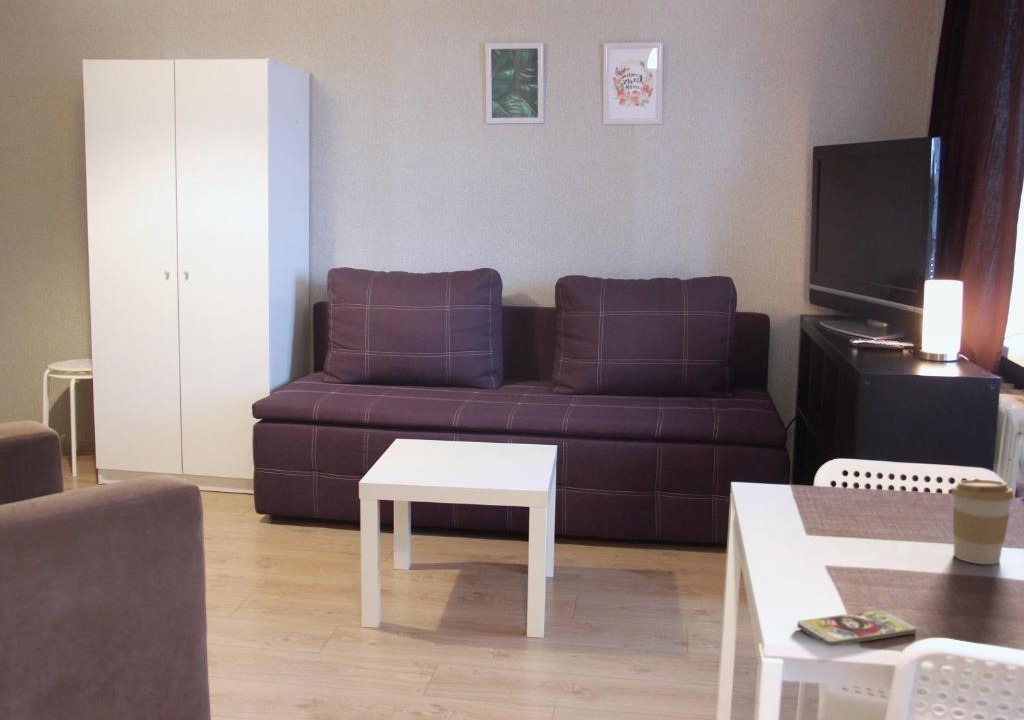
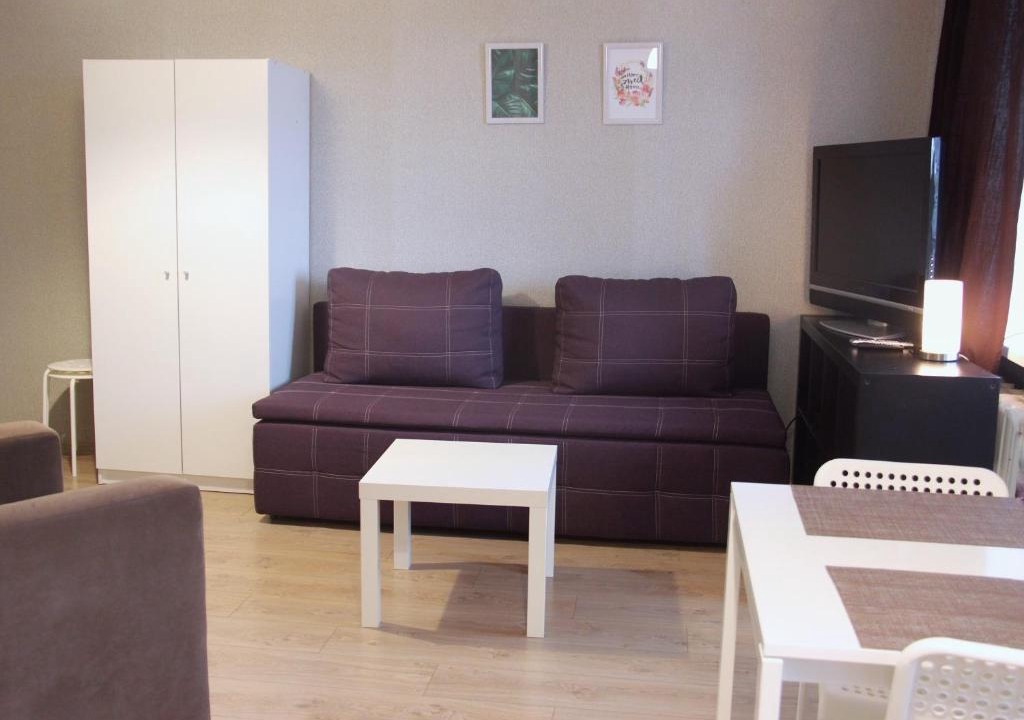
- smartphone (856, 627)
- coffee cup (979, 519)
